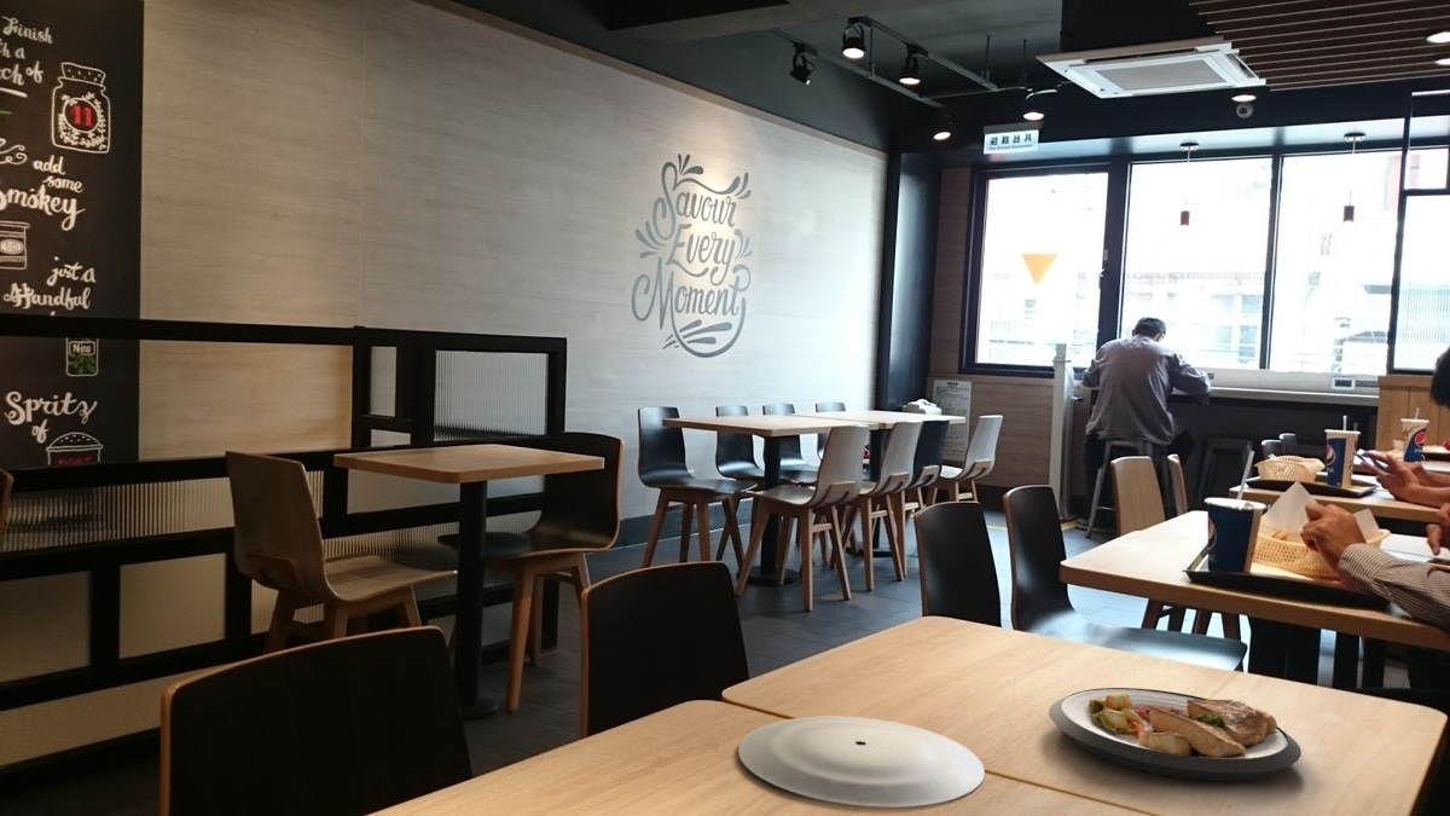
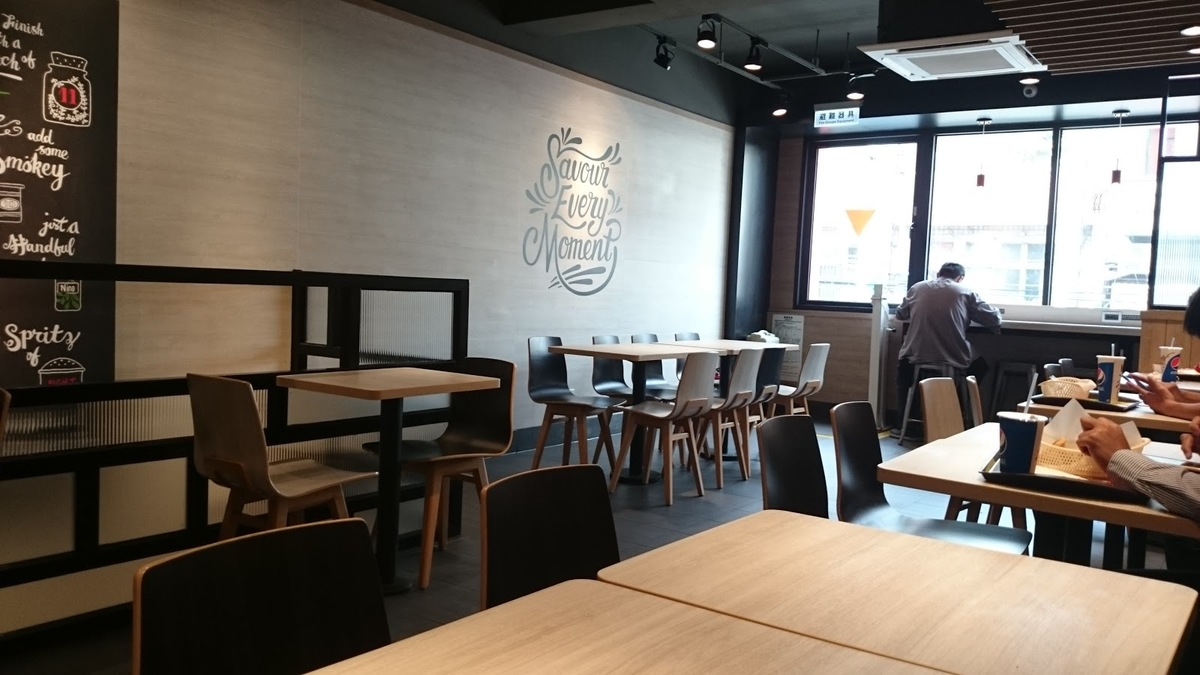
- plate (859, 750)
- plate (1170, 722)
